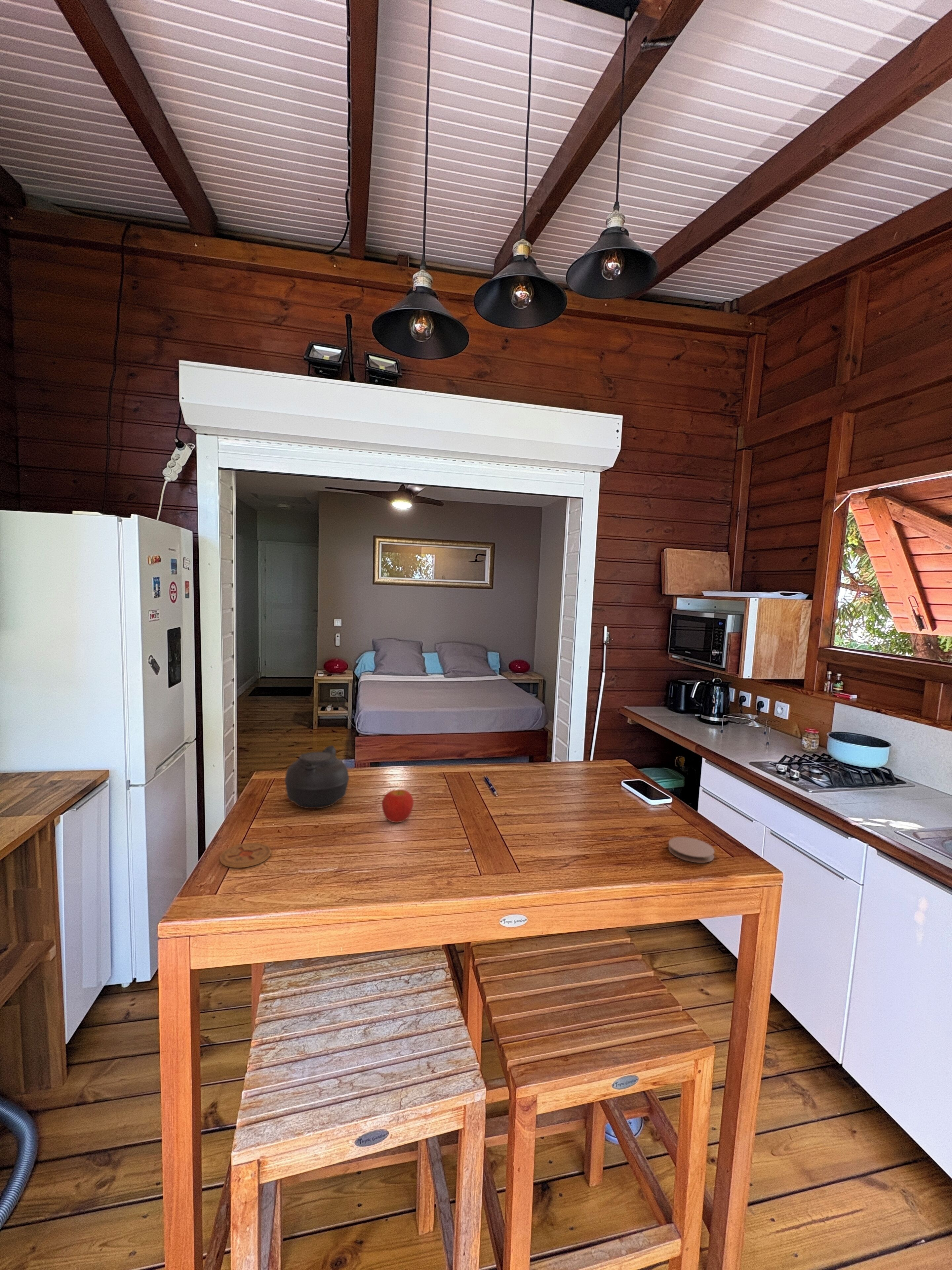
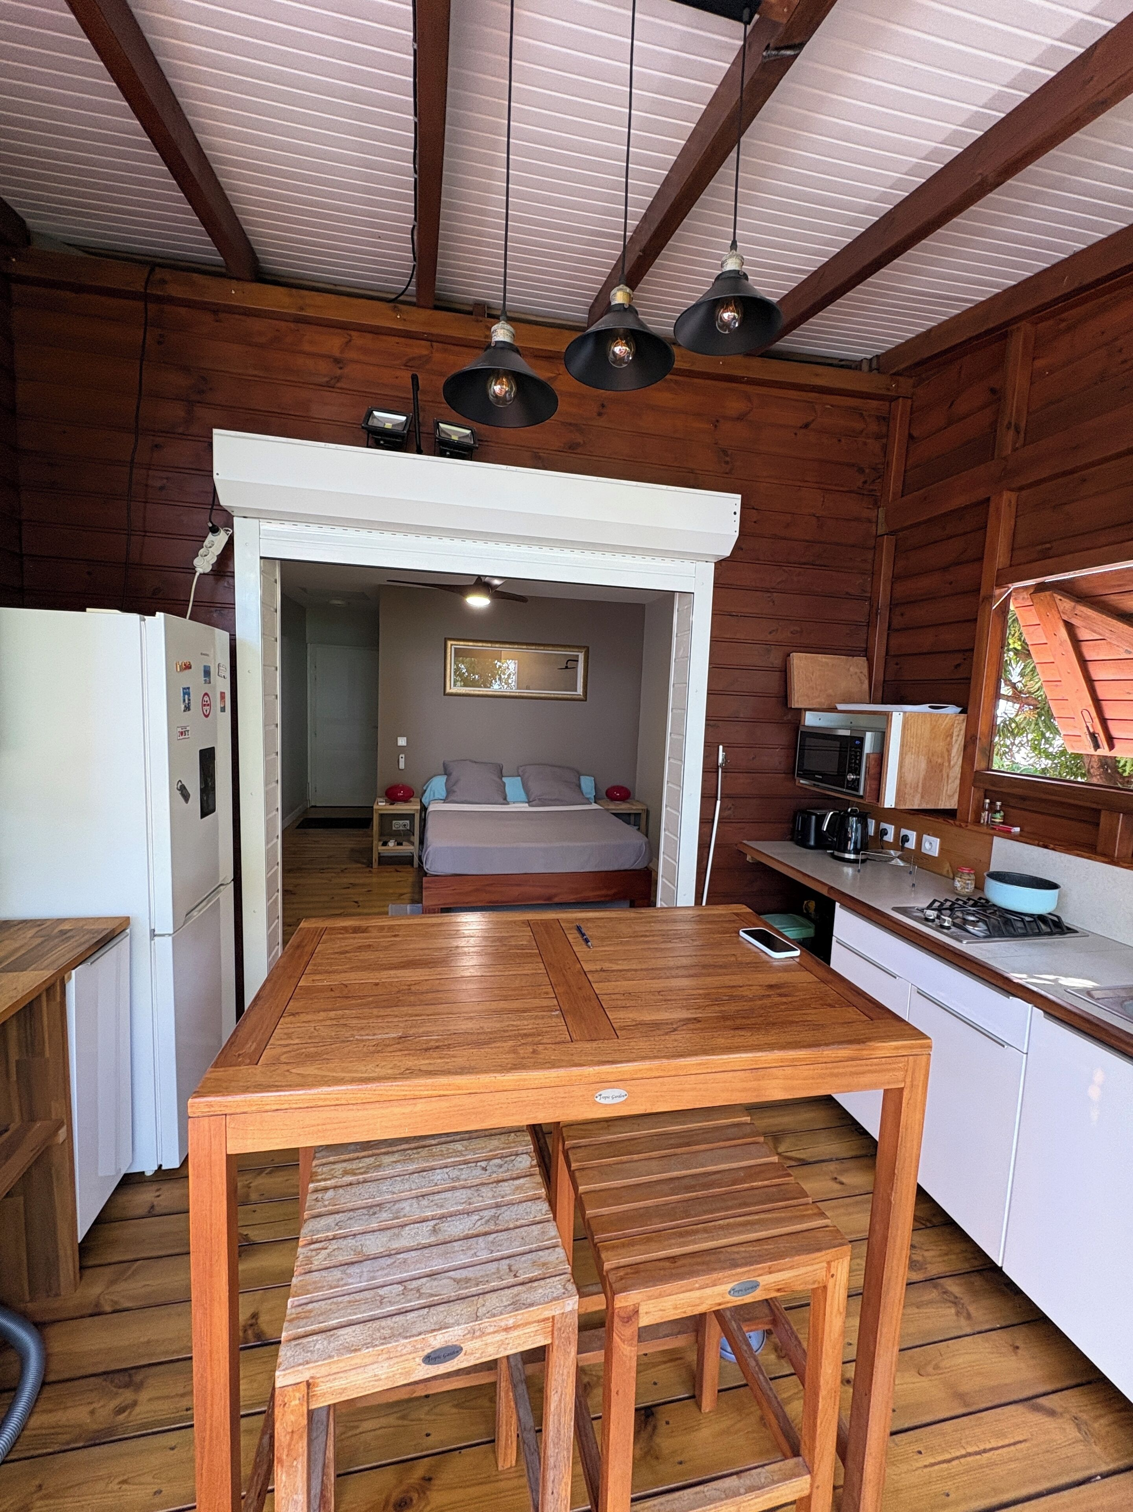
- coaster (691, 849)
- teapot (319, 776)
- apple (398, 805)
- coaster (246, 855)
